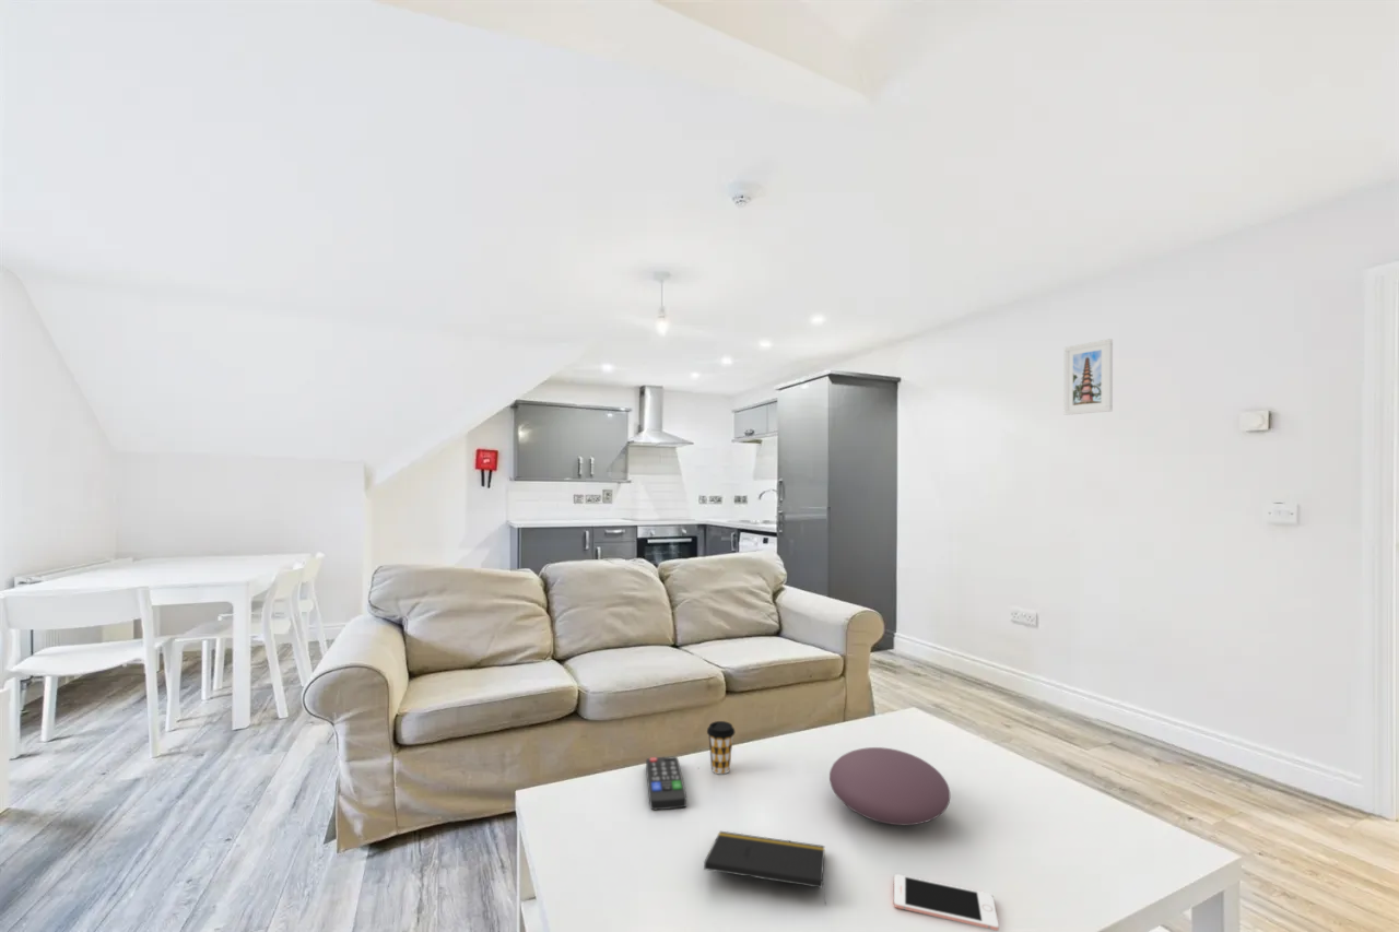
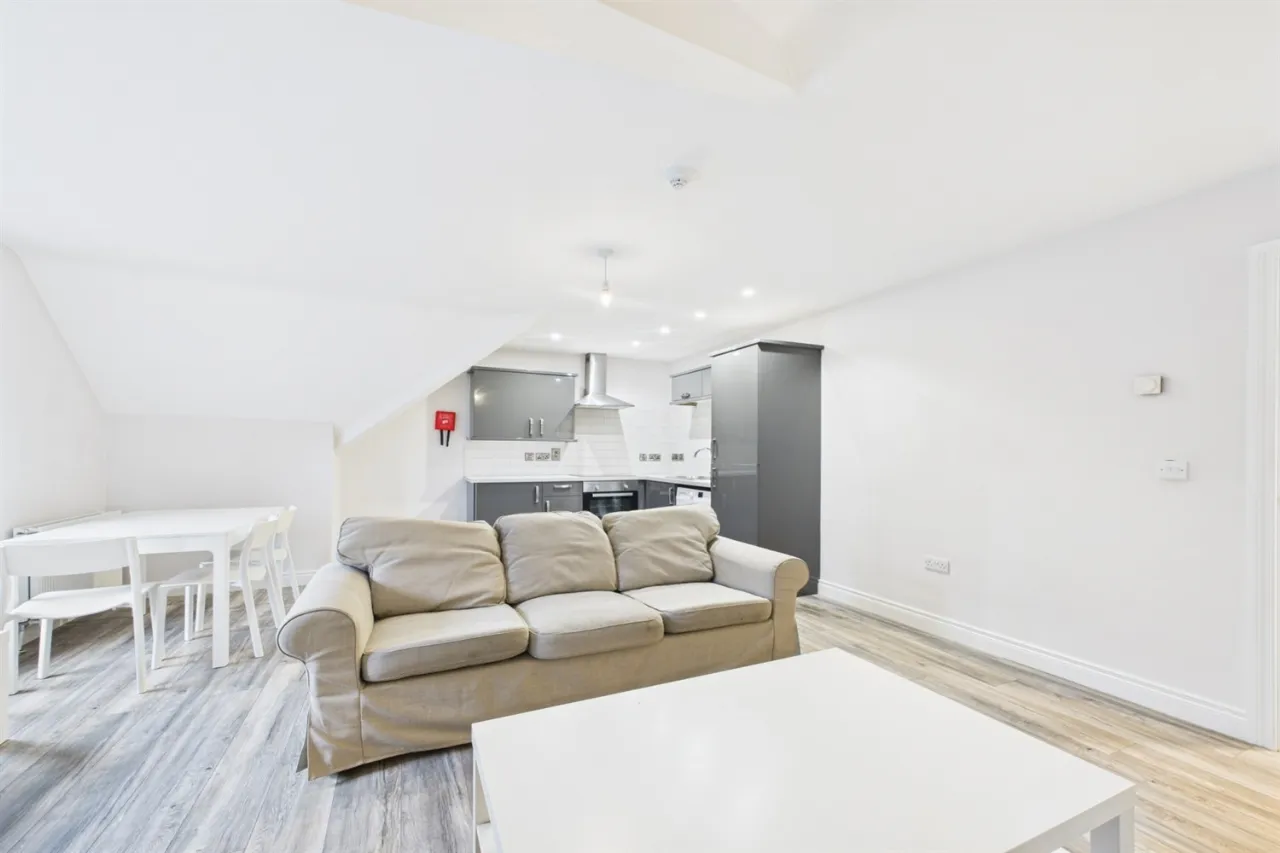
- decorative bowl (887, 783)
- remote control (665, 780)
- cell phone (943, 900)
- coffee cup (720, 747)
- notepad (766, 857)
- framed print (1086, 378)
